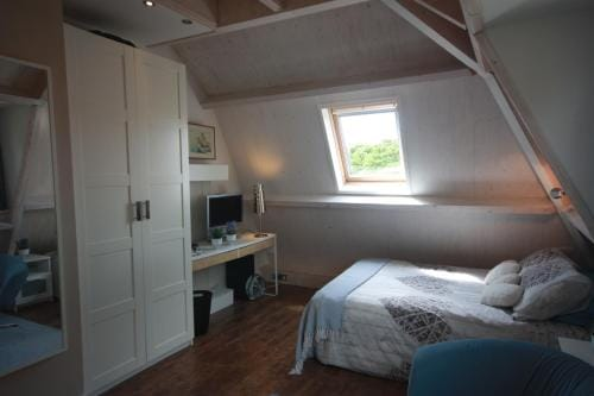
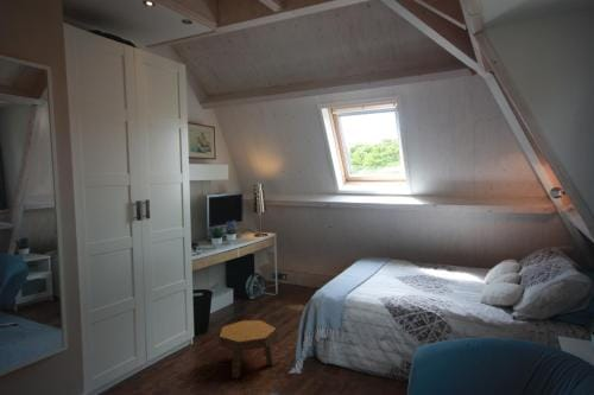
+ footstool (247, 346)
